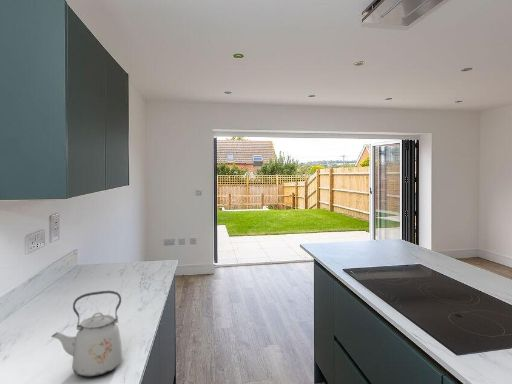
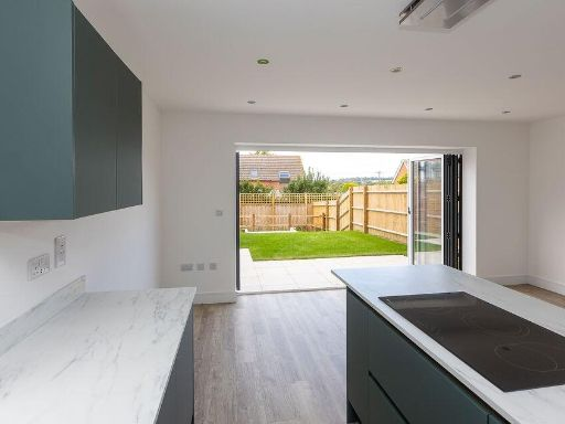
- kettle (88, 331)
